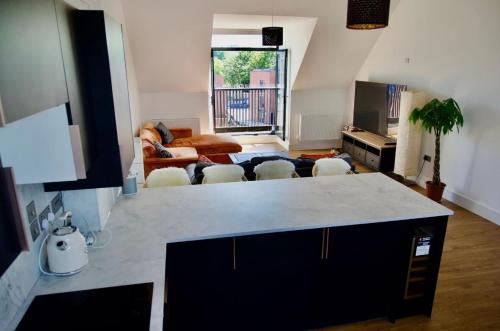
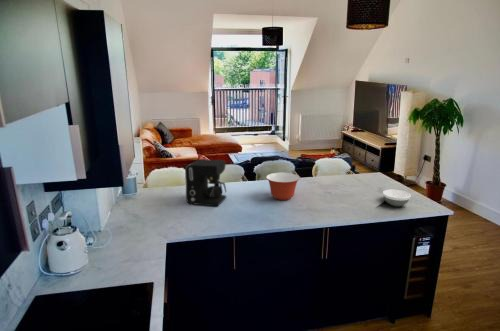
+ mixing bowl (282, 187)
+ bowl (396, 198)
+ coffee maker (207, 181)
